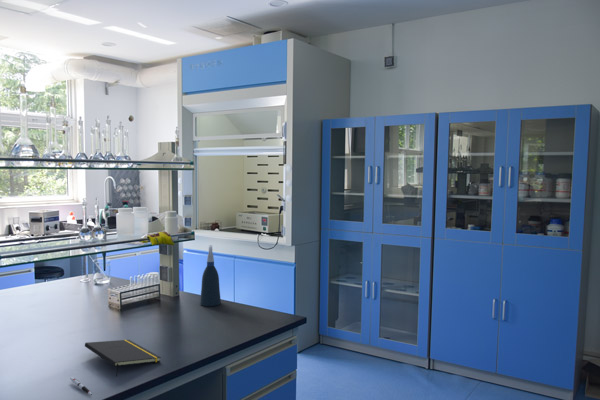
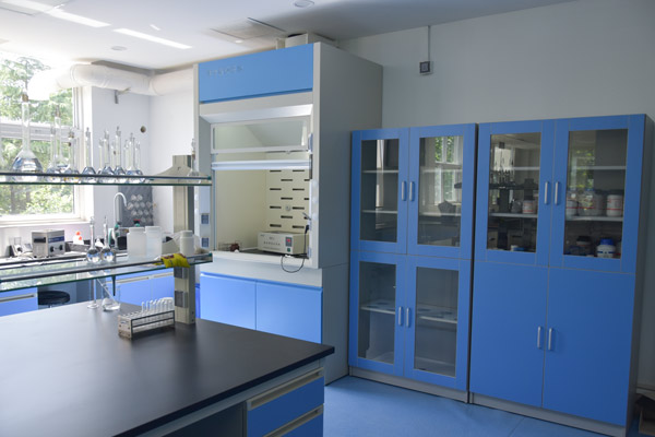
- notepad (122, 351)
- pen (81, 386)
- spray bottle (209, 274)
